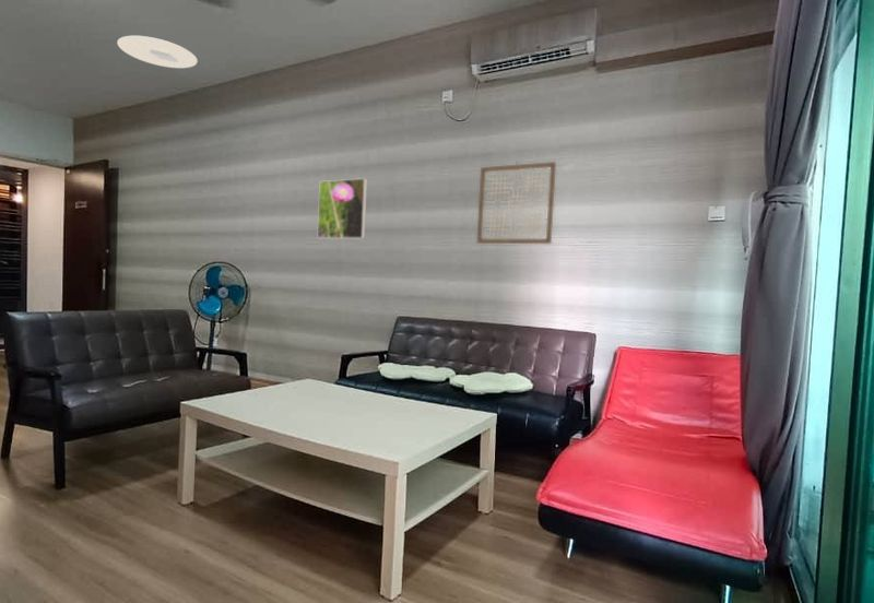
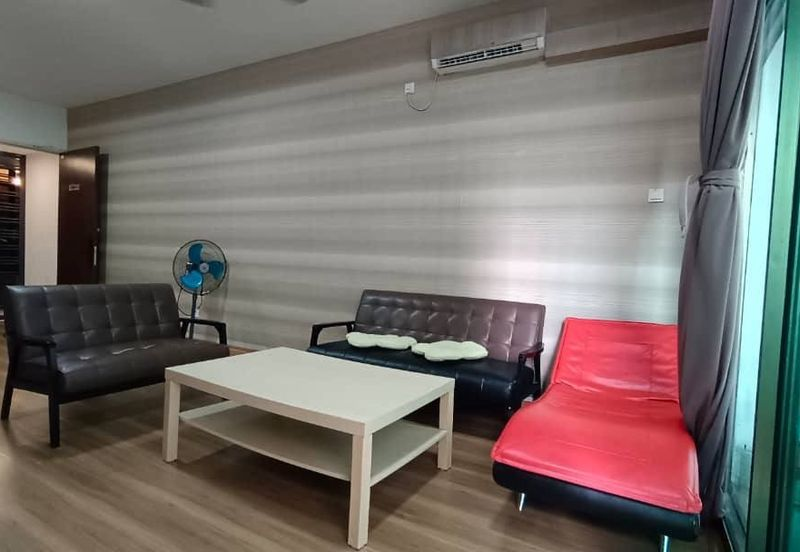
- ceiling light (158, 49)
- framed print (341, 209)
- wall art (515, 201)
